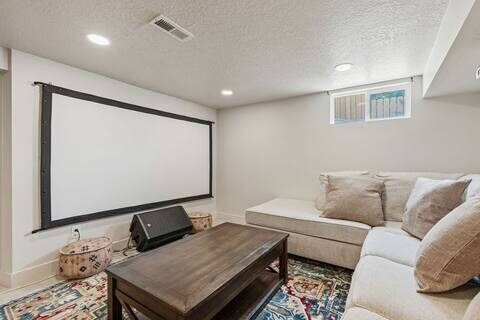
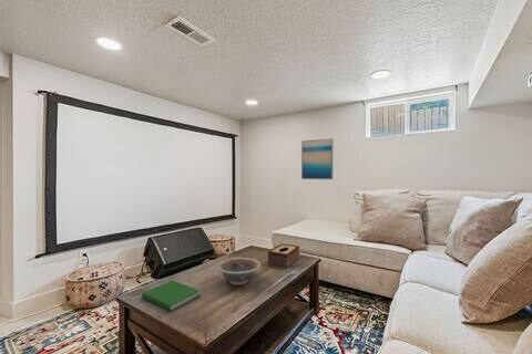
+ tissue box (284, 254)
+ hardcover book (171, 293)
+ wall art (316, 159)
+ decorative bowl (238, 272)
